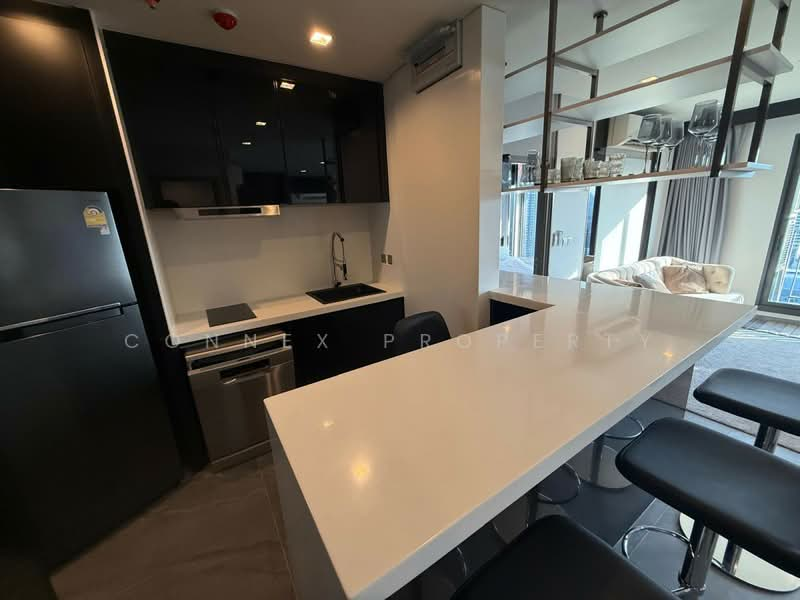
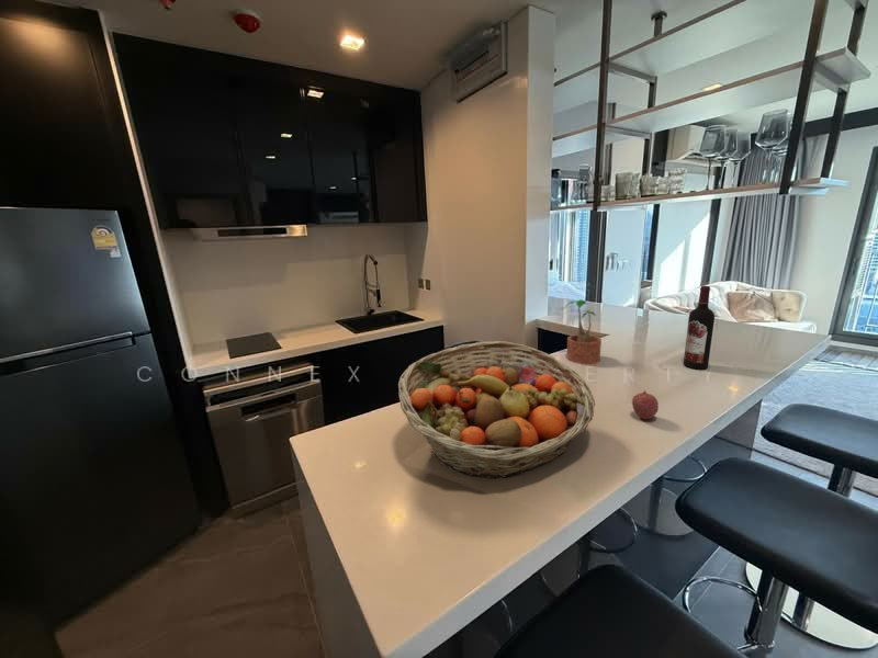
+ fruit basket (495, 401)
+ potted plant (579, 329)
+ wine bottle (700, 327)
+ fruit (644, 405)
